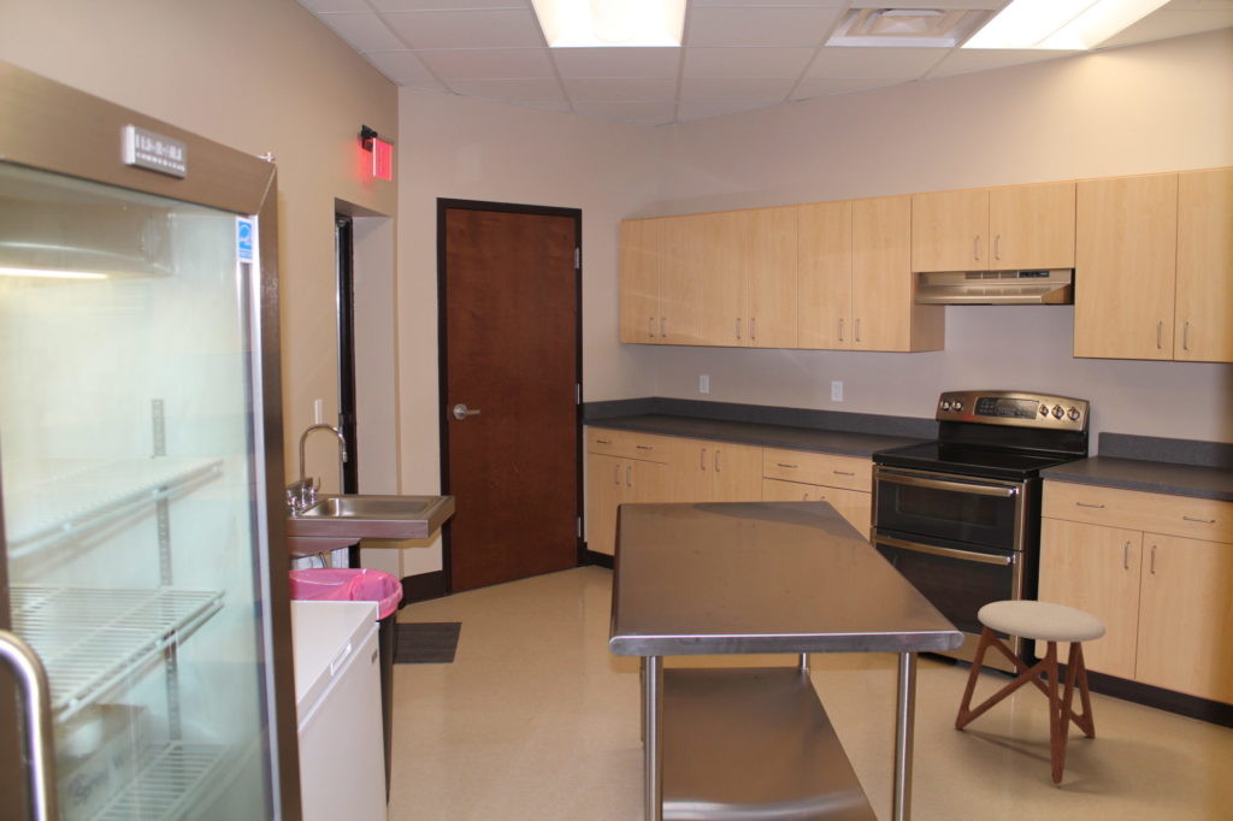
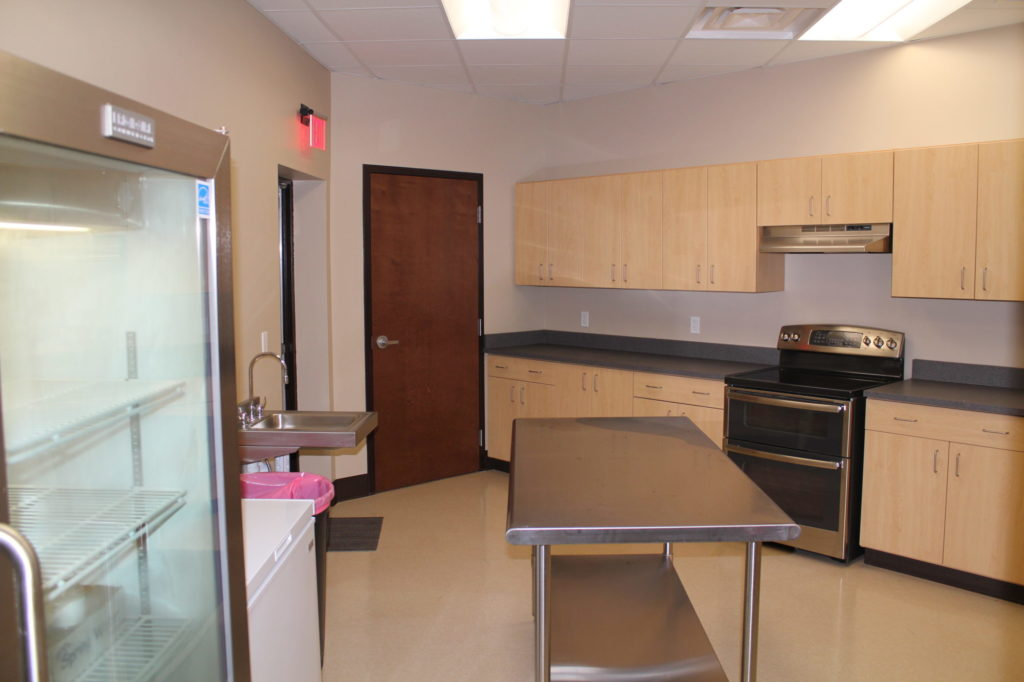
- stool (1026, 678)
